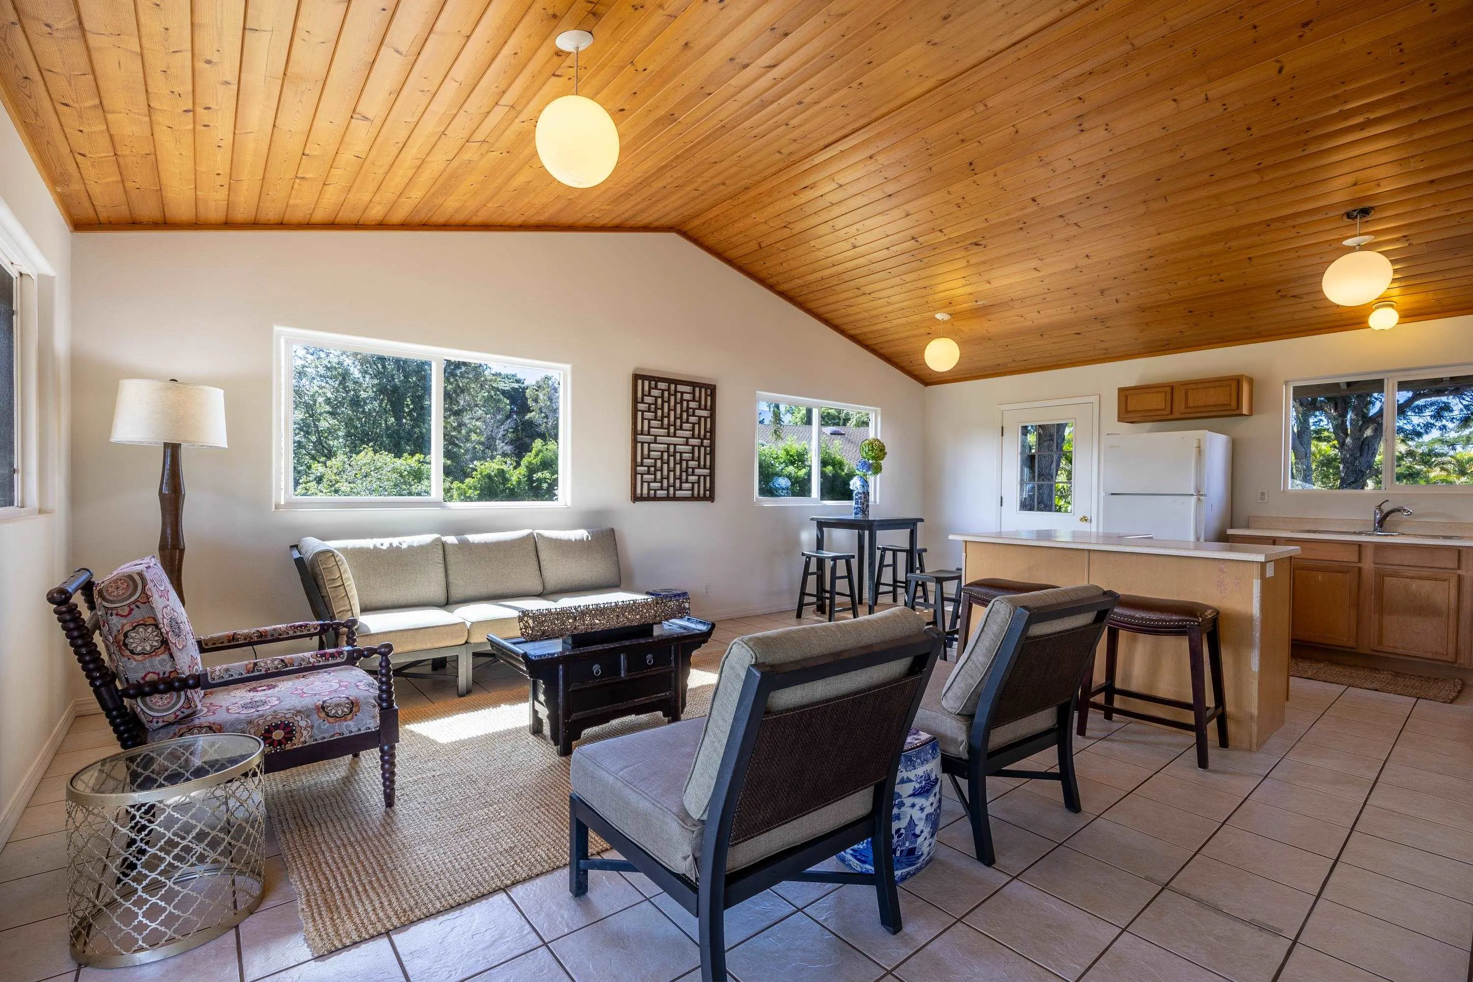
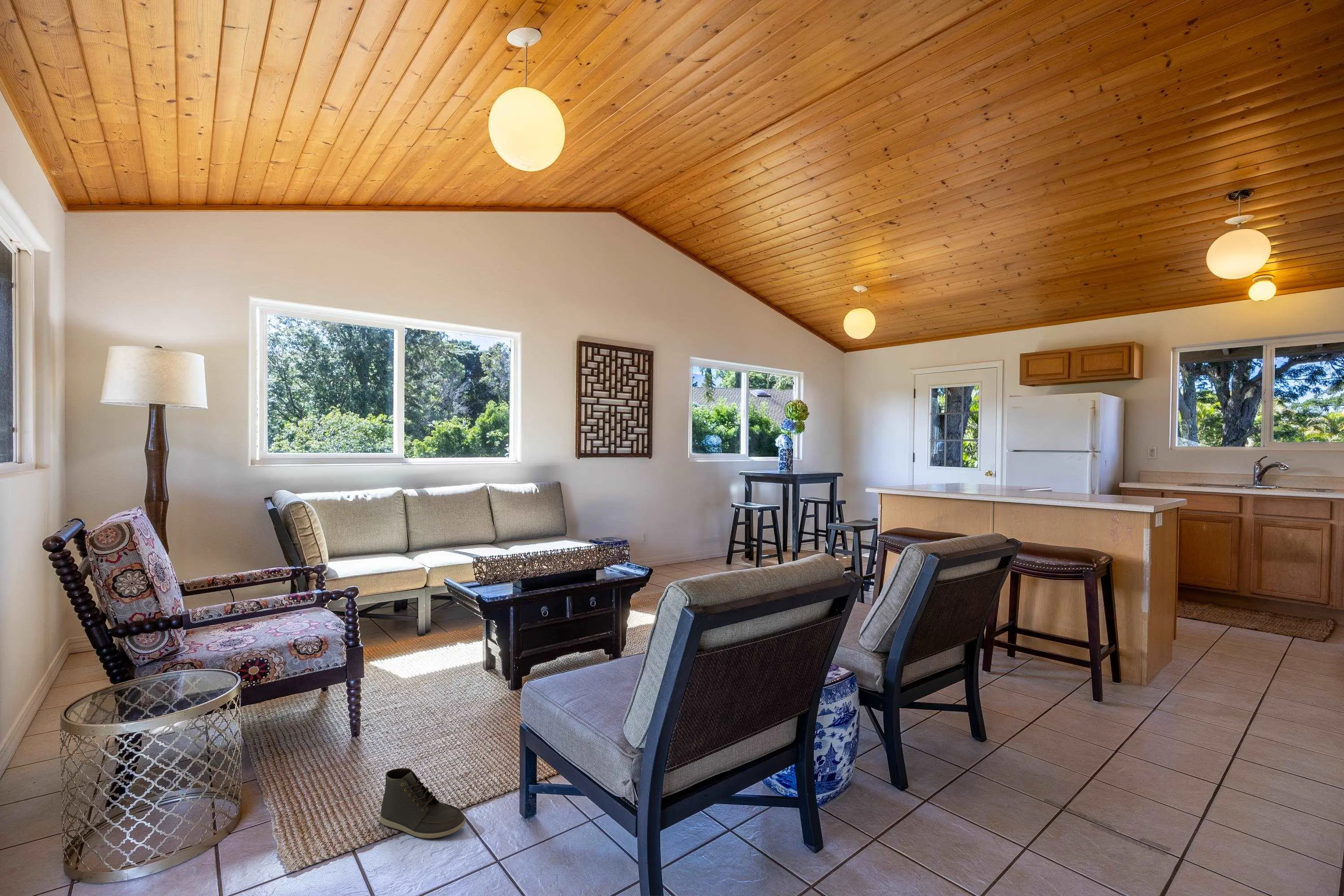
+ sneaker (421, 801)
